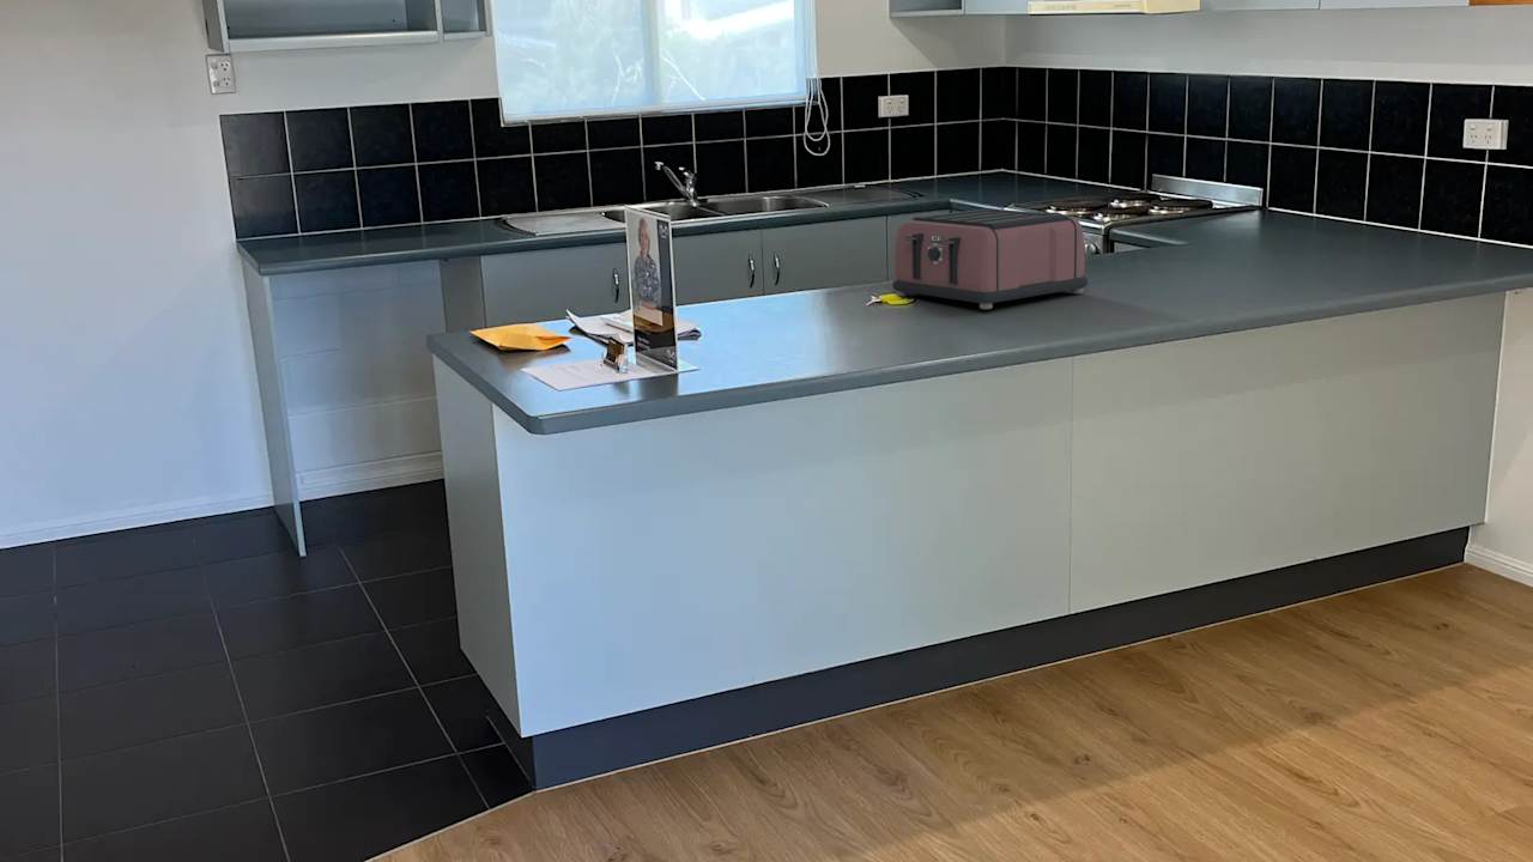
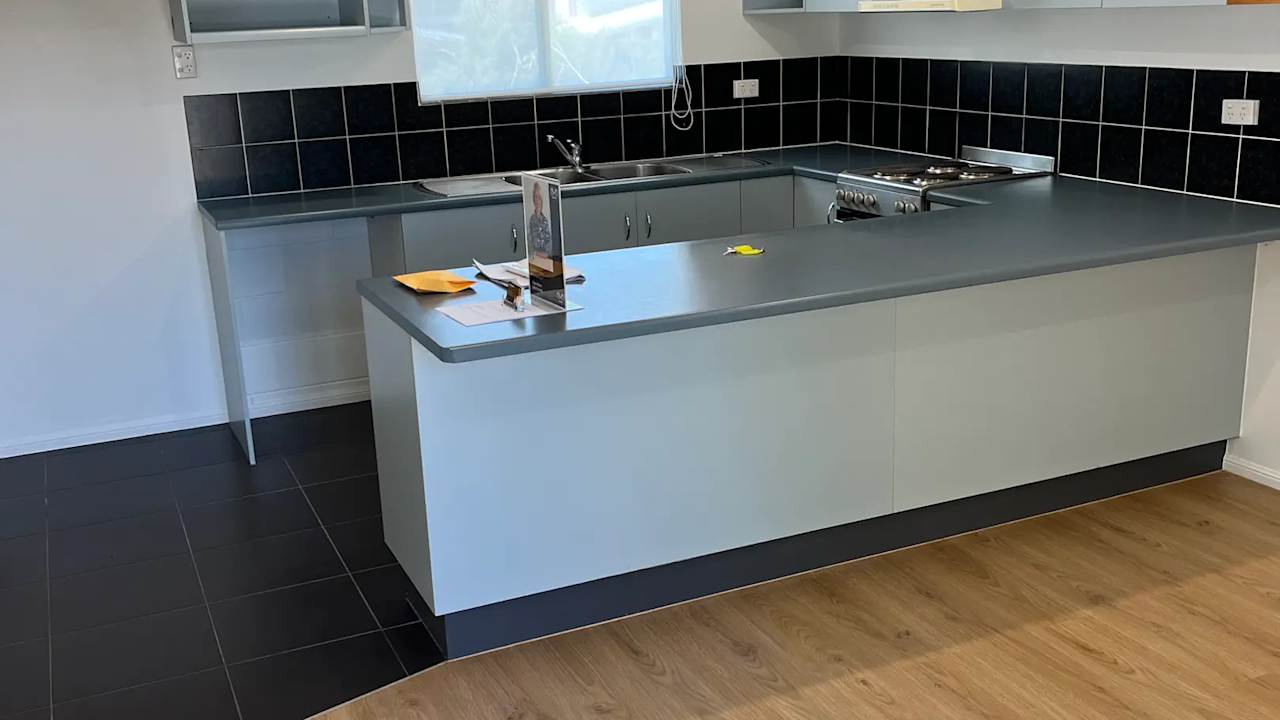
- toaster (983, 255)
